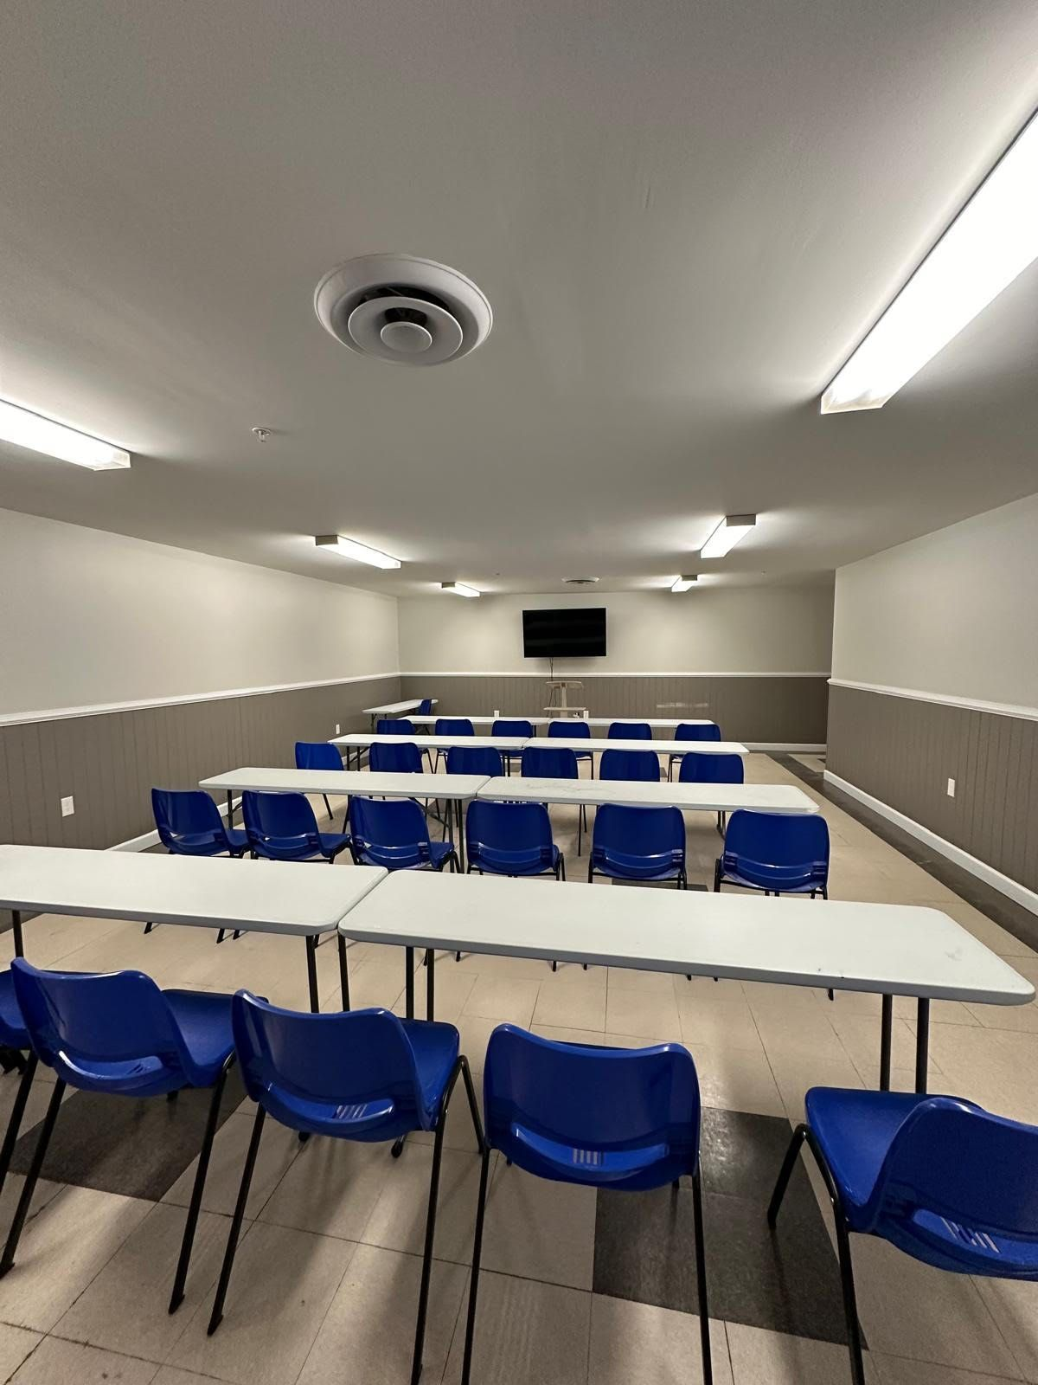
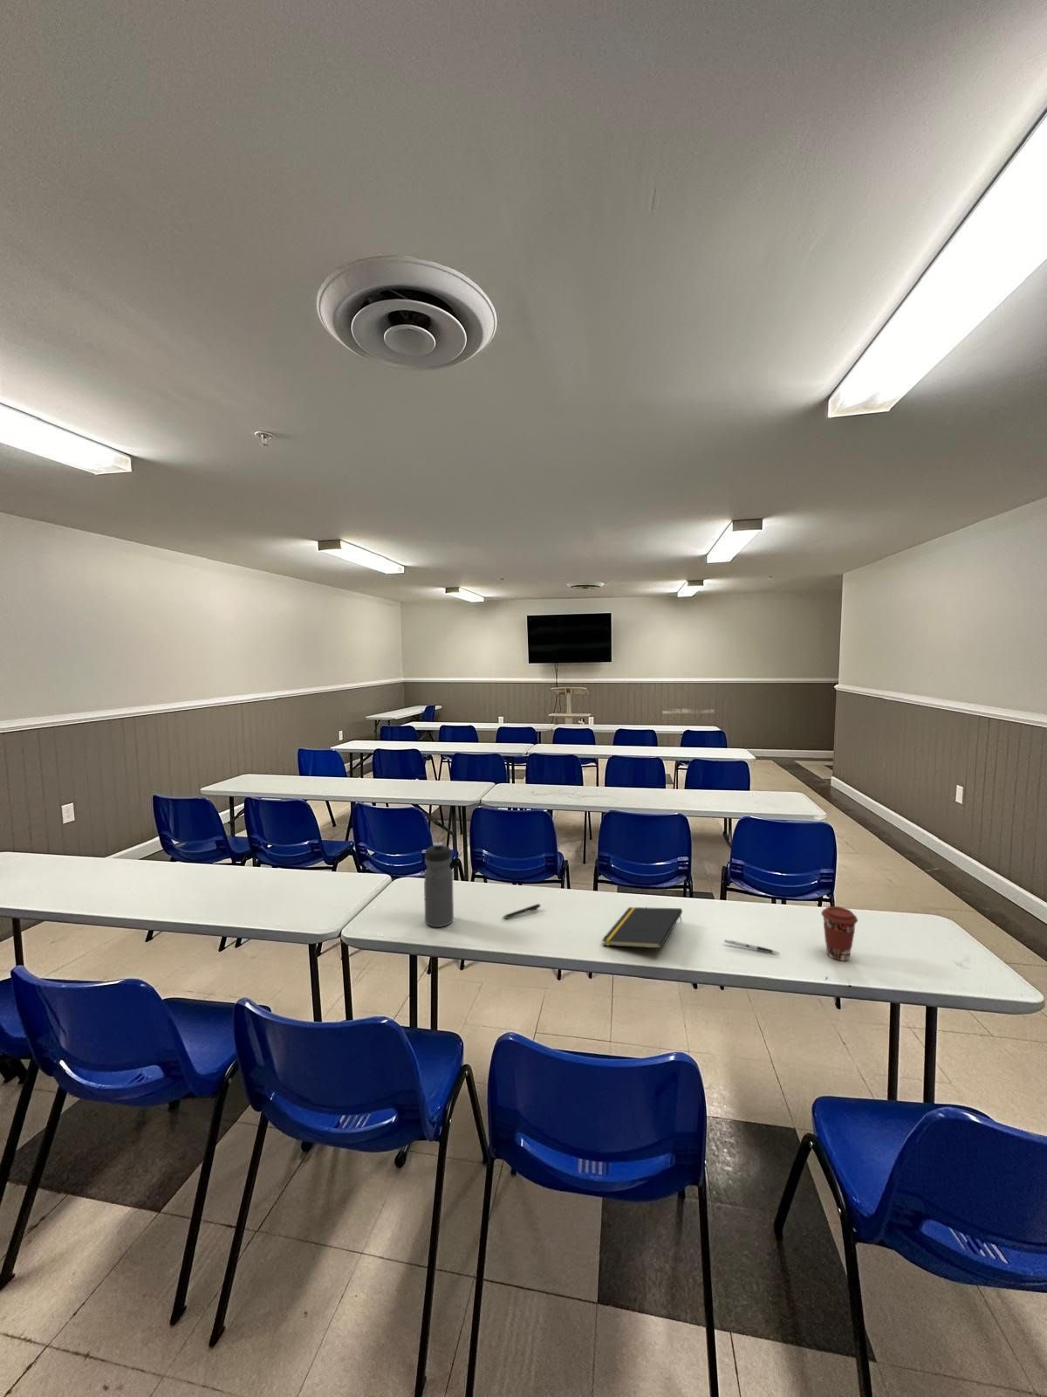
+ pen (521, 911)
+ notepad (643, 925)
+ pen (751, 946)
+ water bottle (438, 882)
+ coffee cup (838, 934)
